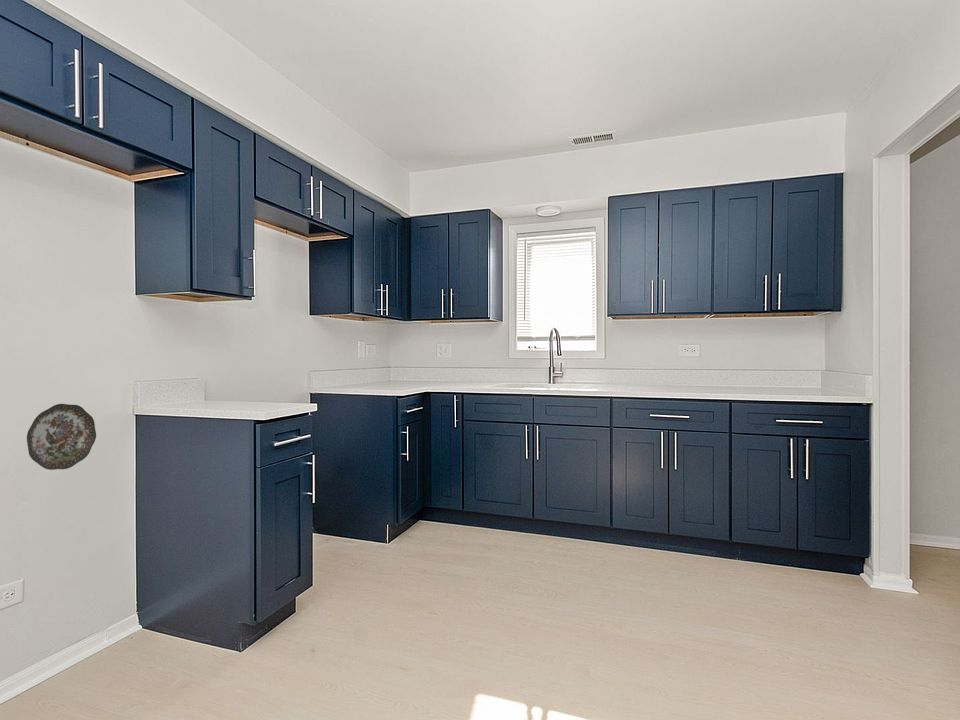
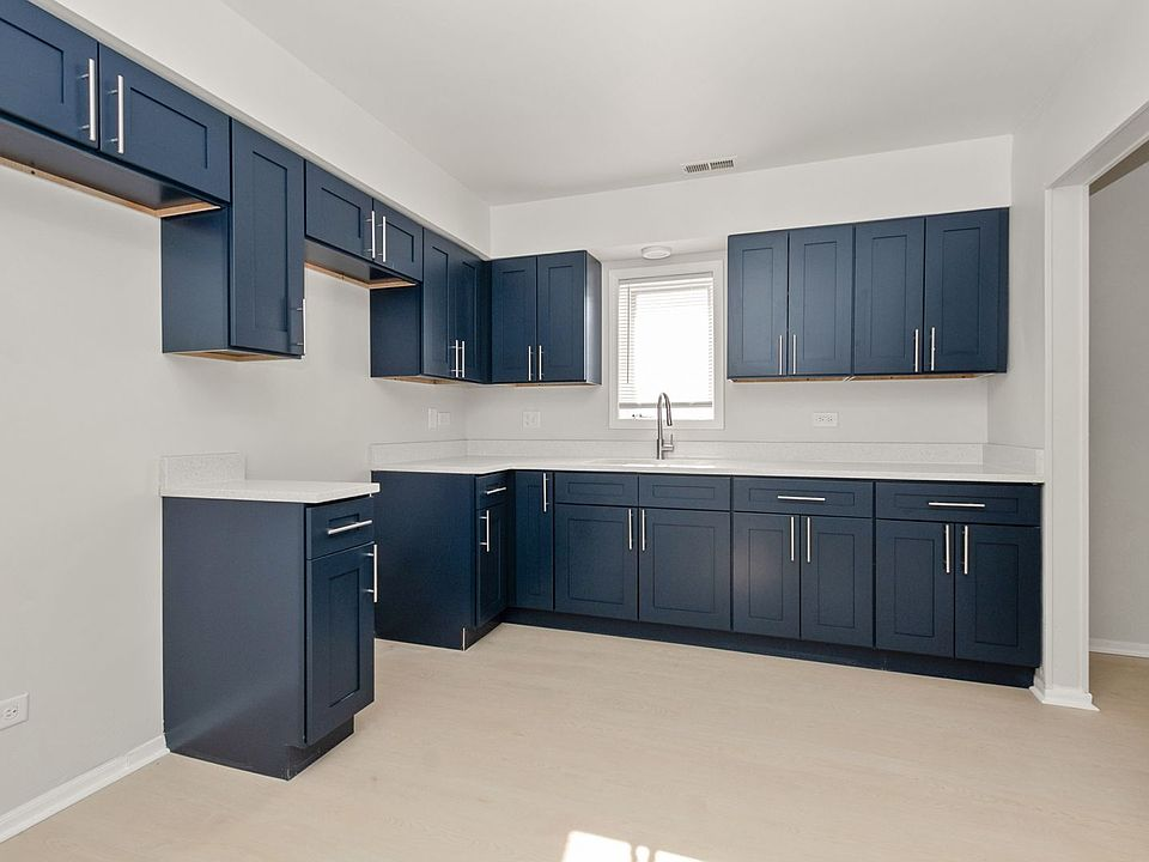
- decorative plate (61, 436)
